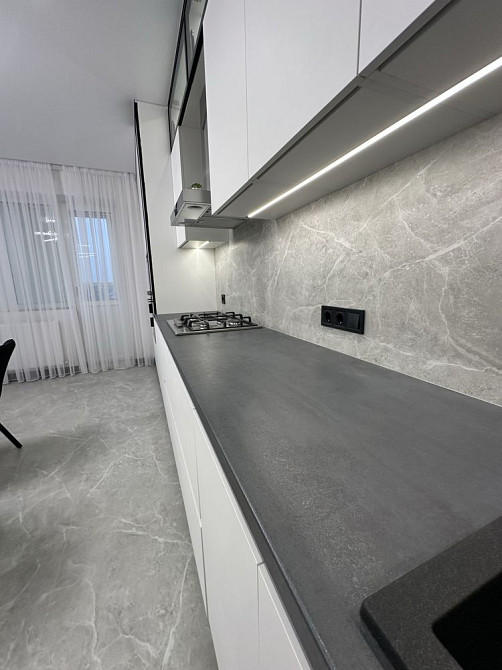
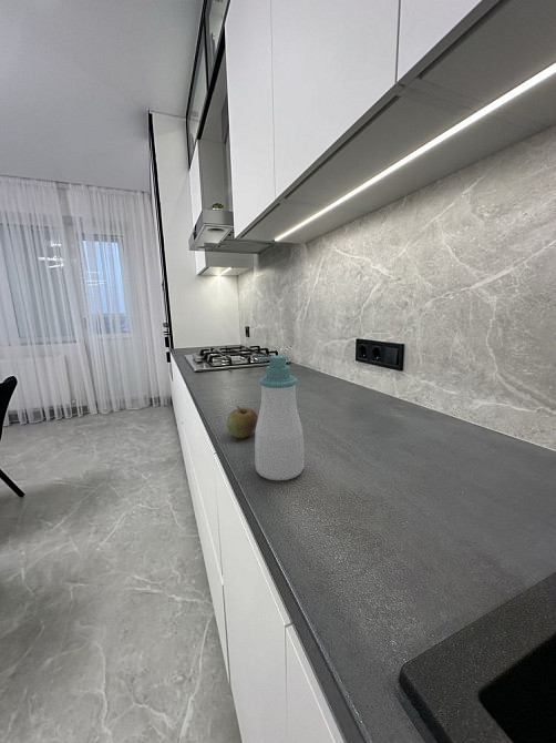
+ apple (241, 420)
+ soap bottle (278, 415)
